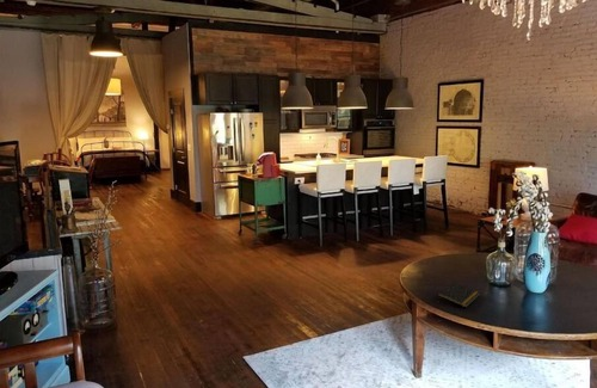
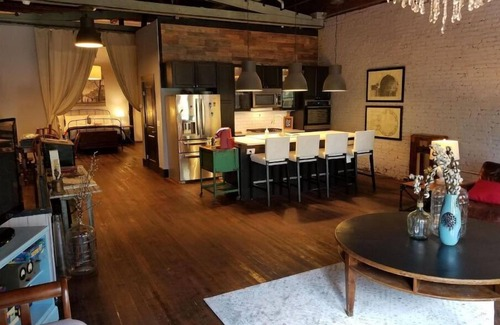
- notepad (458, 294)
